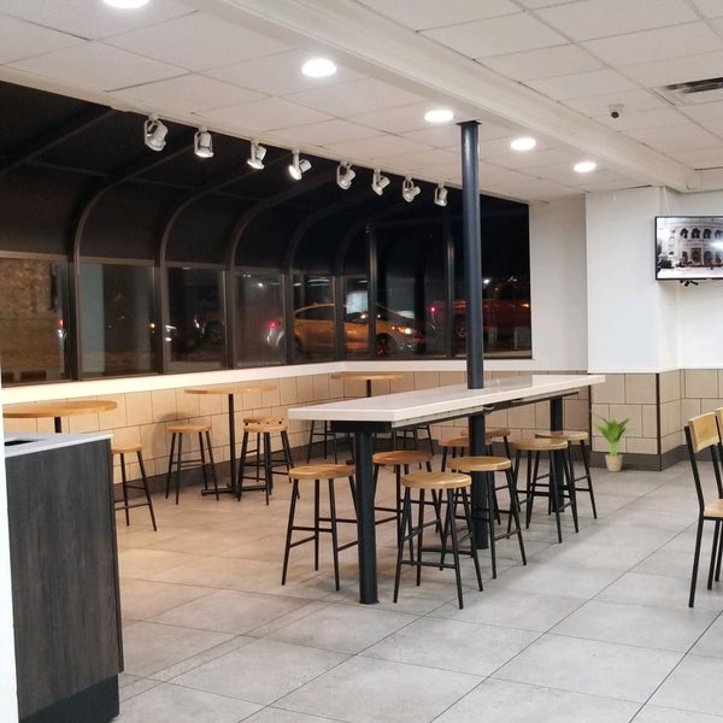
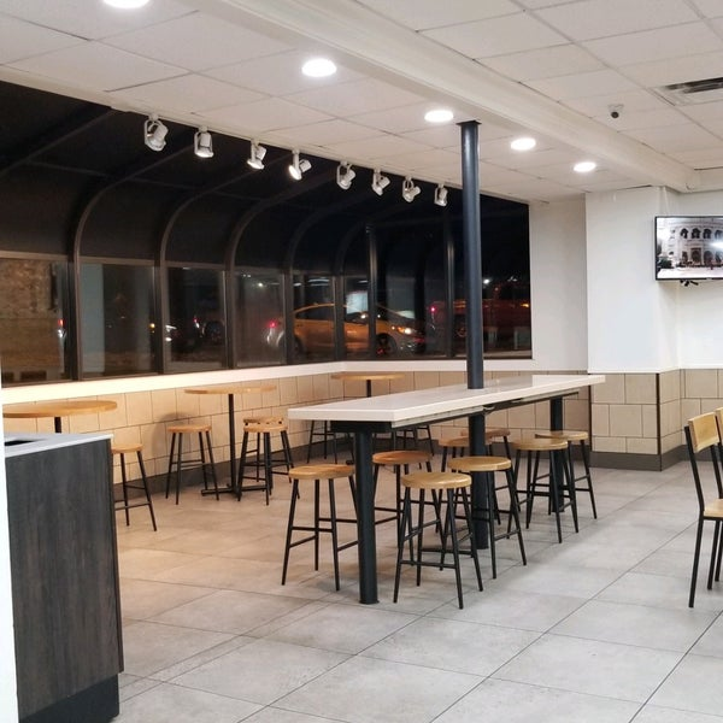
- potted plant (613, 440)
